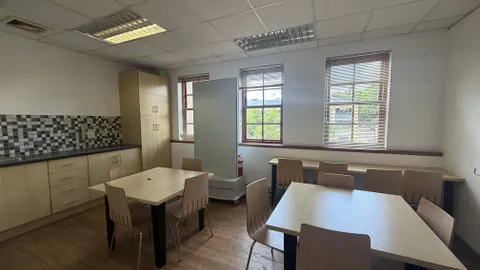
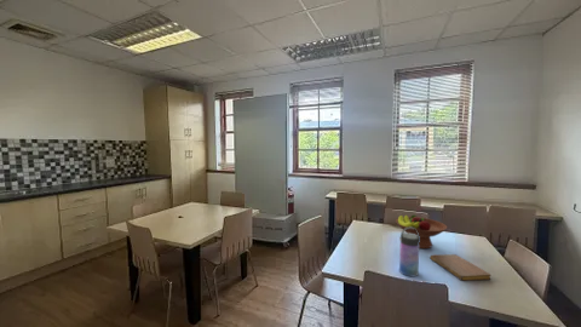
+ fruit bowl (419, 229)
+ notebook (458, 265)
+ water bottle (409, 249)
